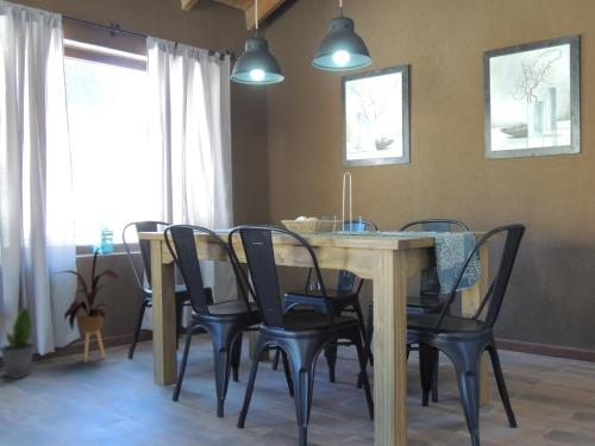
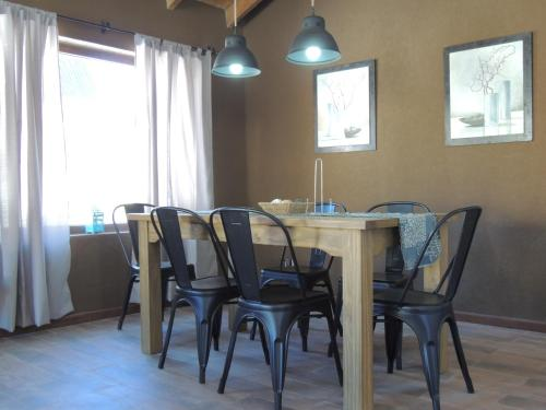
- house plant (86, 304)
- potted plant (17, 340)
